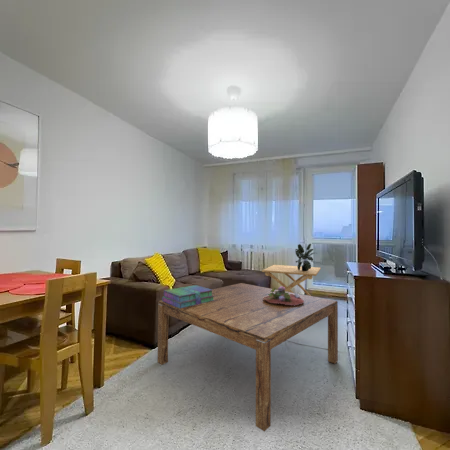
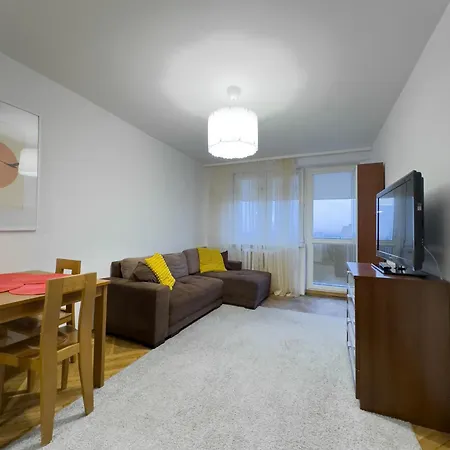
- potted flower (283, 293)
- side table (292, 286)
- stack of books (188, 295)
- coffee table (248, 331)
- potted plant (305, 257)
